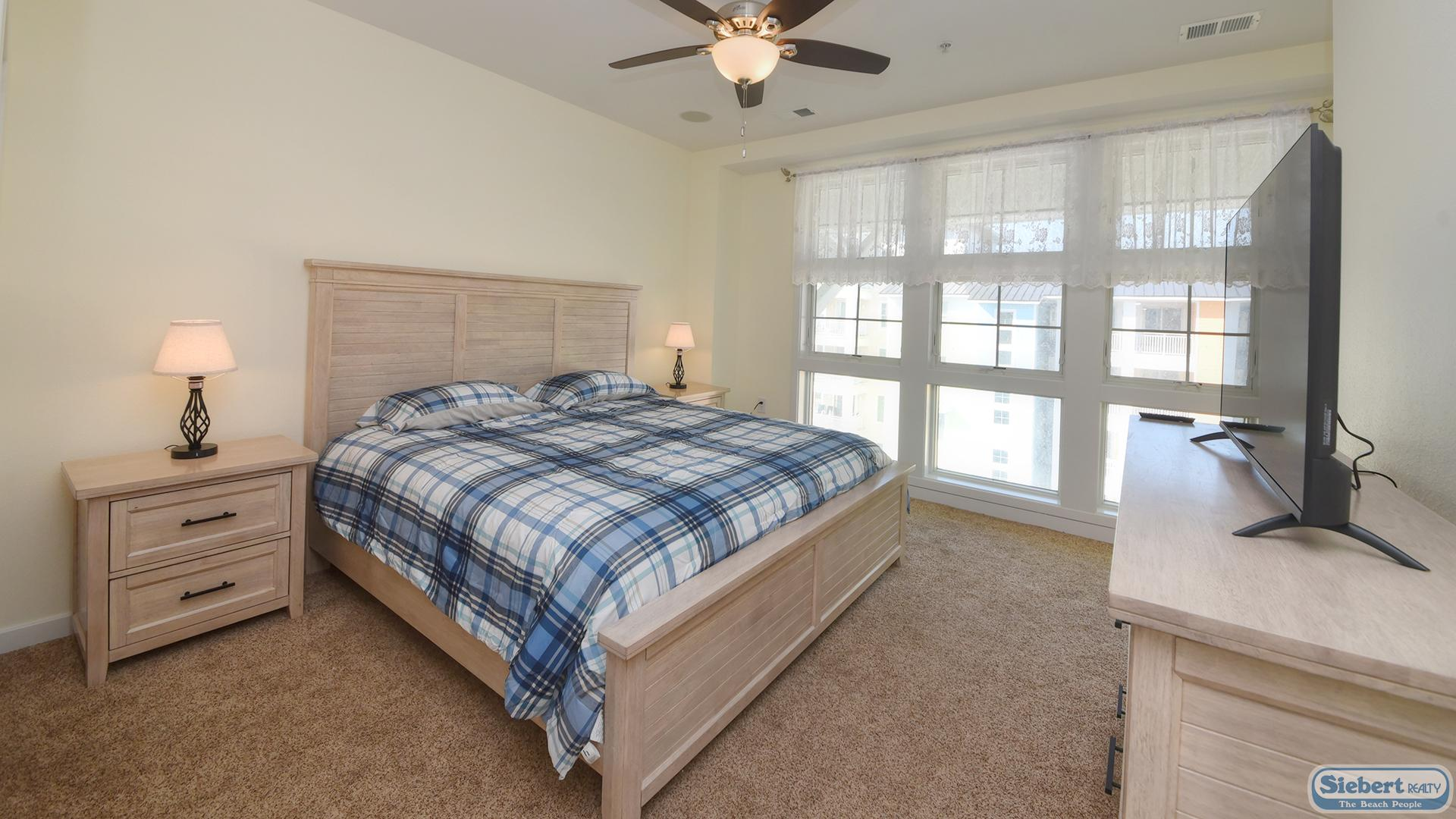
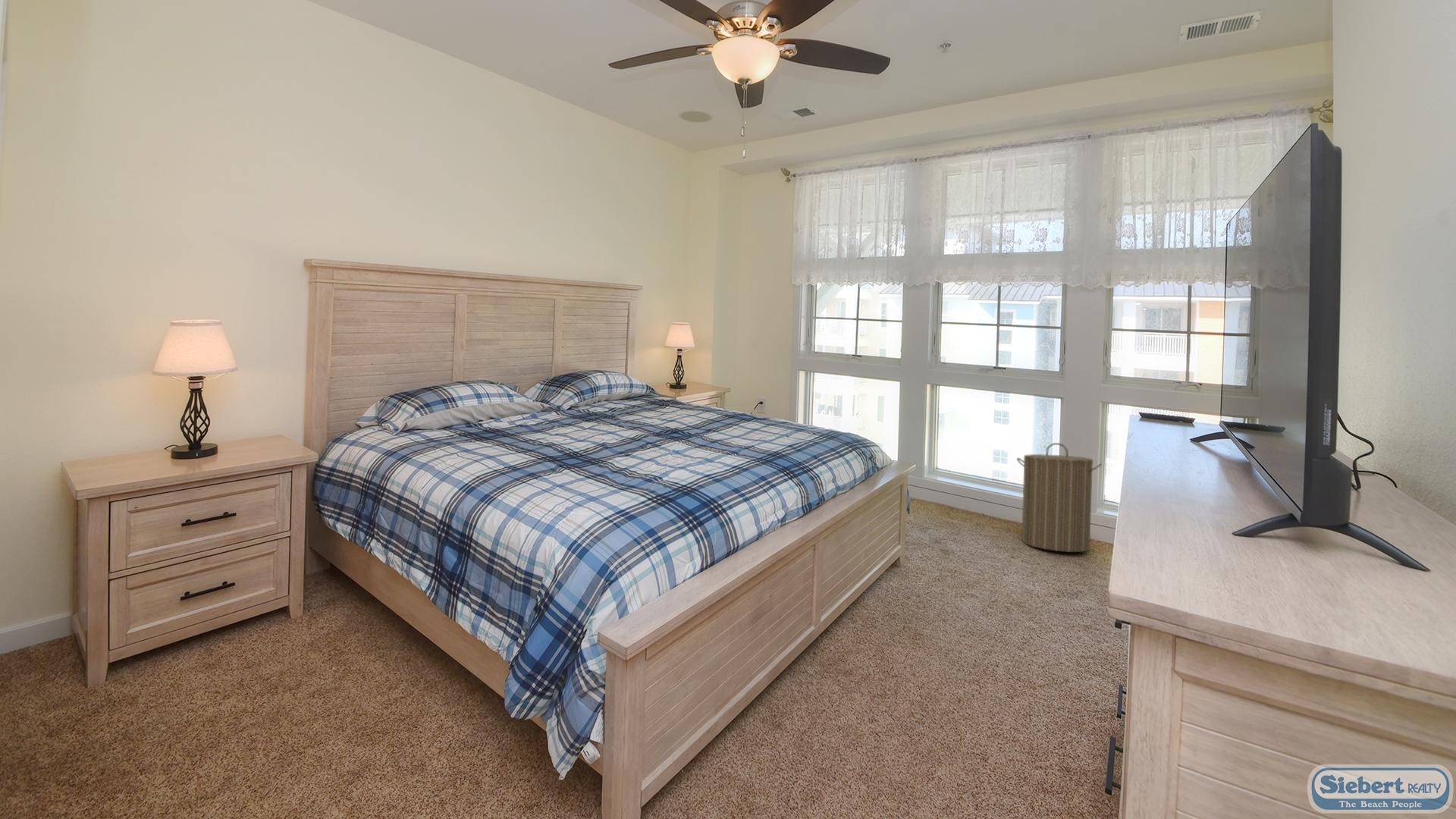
+ laundry hamper (1056, 494)
